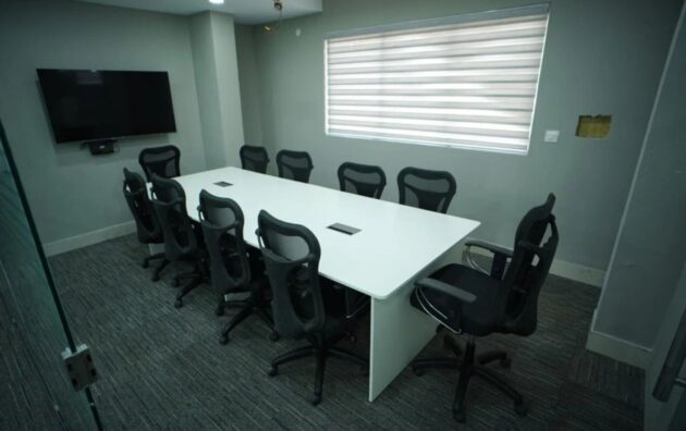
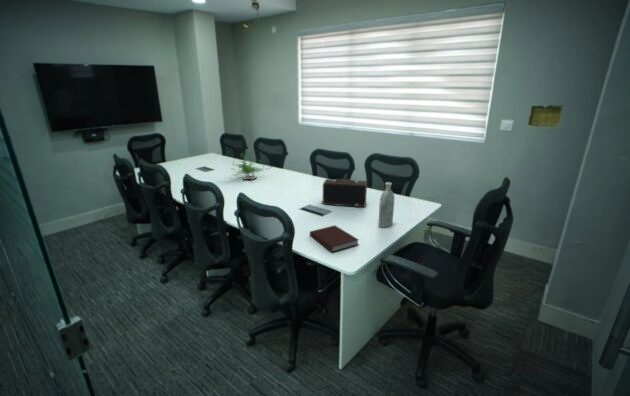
+ notebook (333, 237)
+ plant (251, 167)
+ bottle (387, 204)
+ speaker (344, 191)
